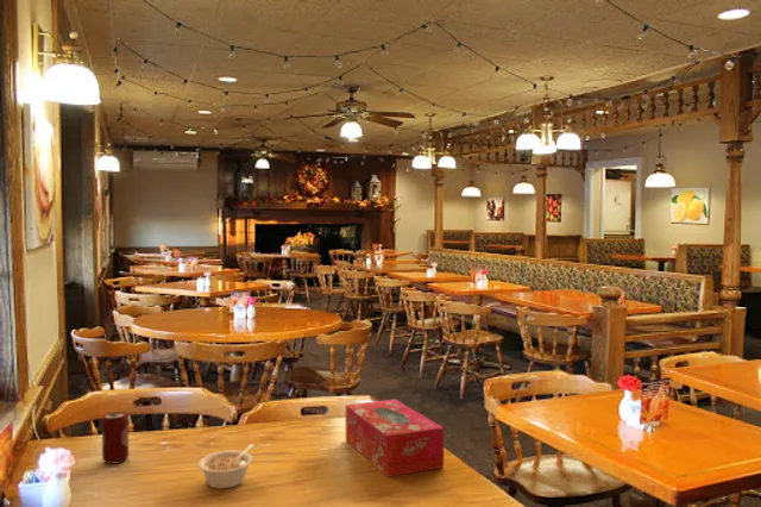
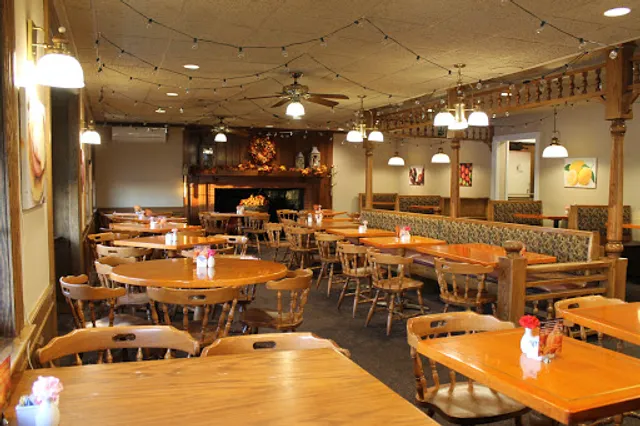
- beverage can (115, 436)
- legume (226, 468)
- tissue box (391, 434)
